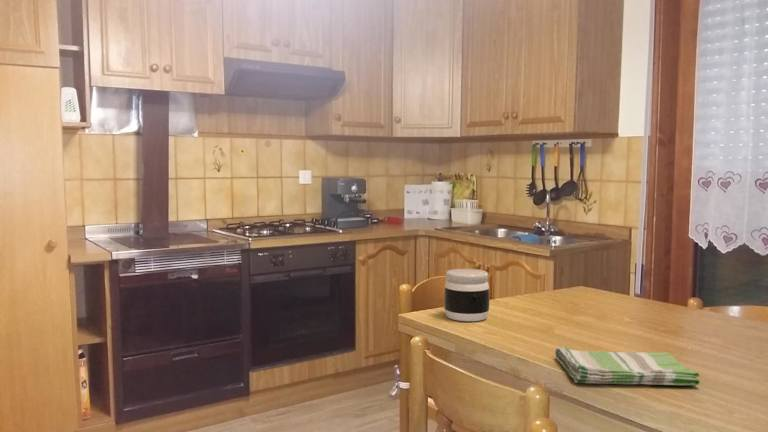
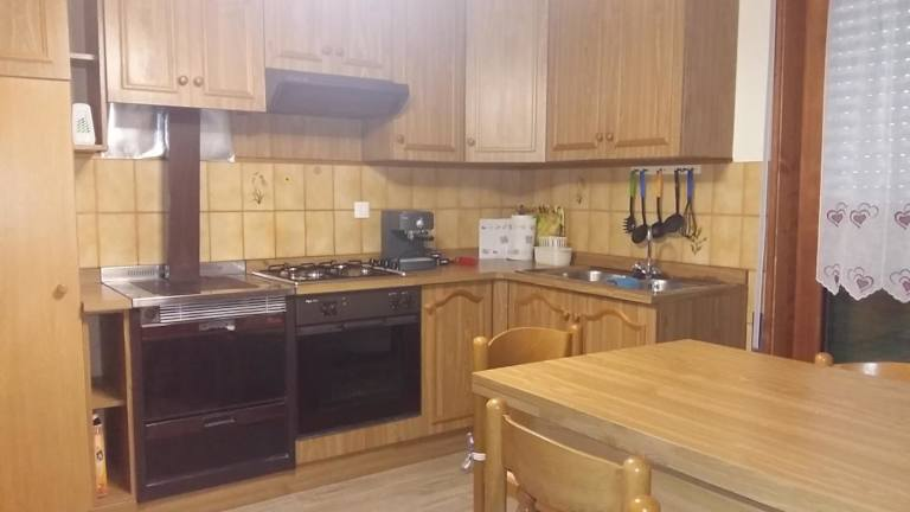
- dish towel (622, 362)
- jar (466, 294)
